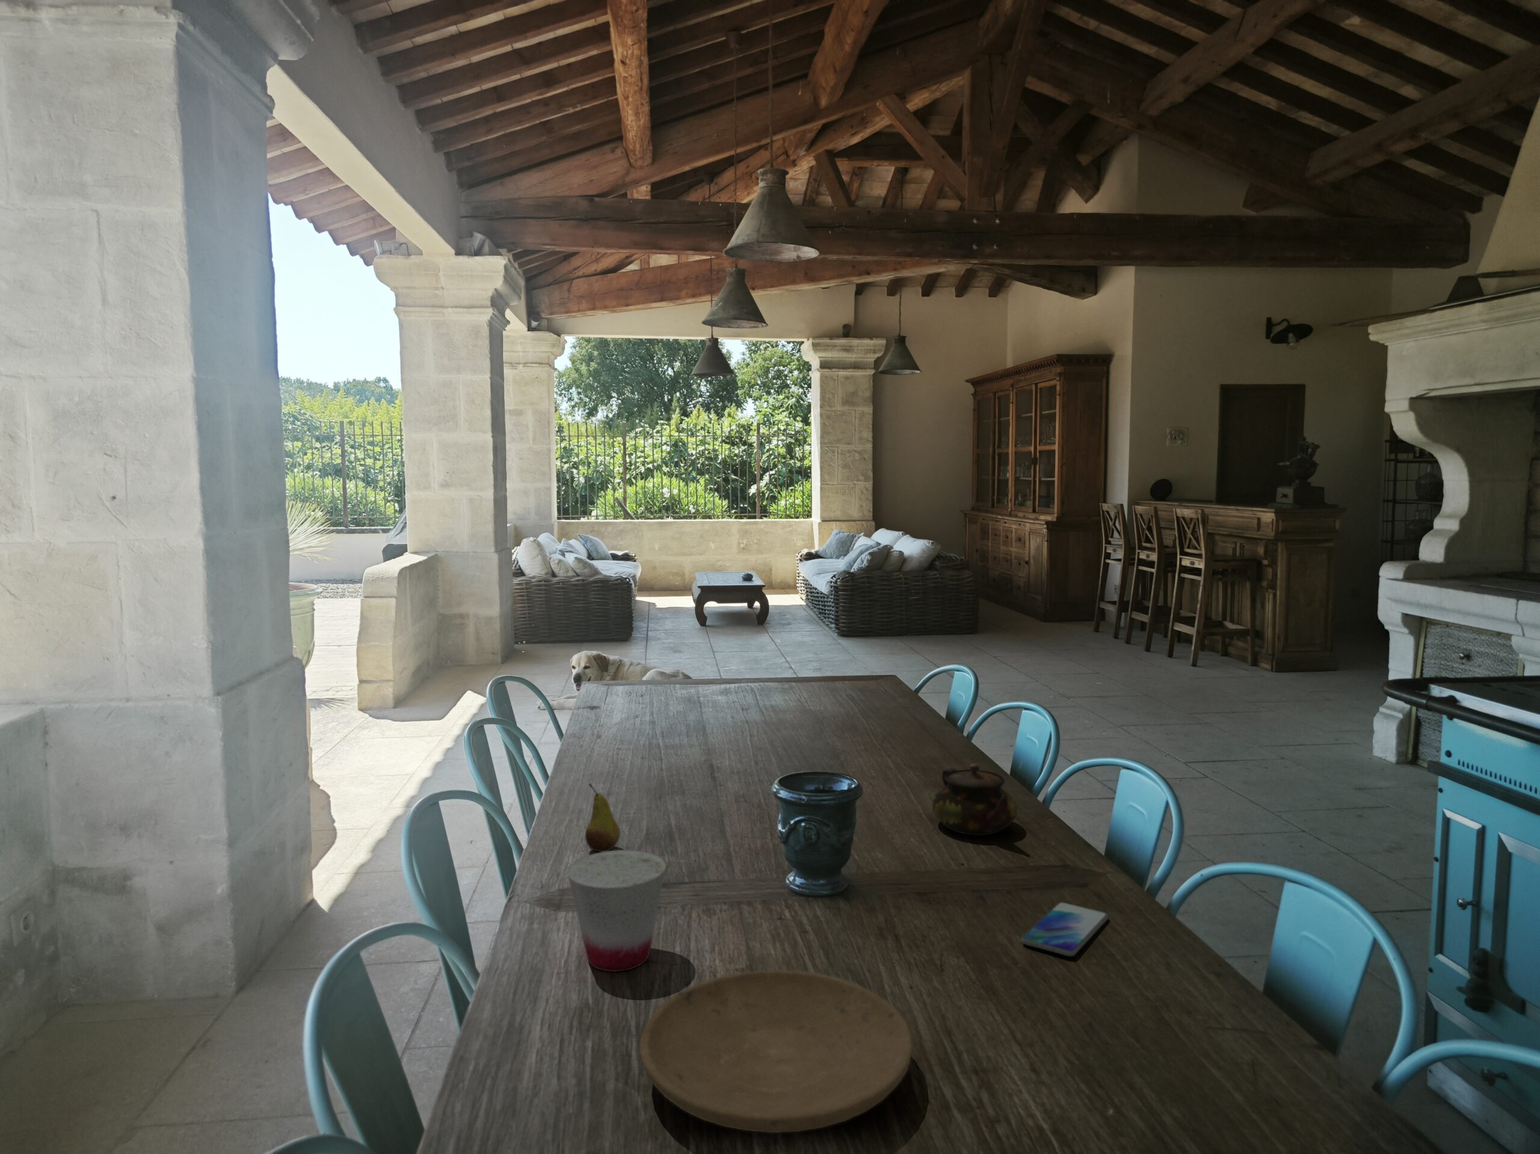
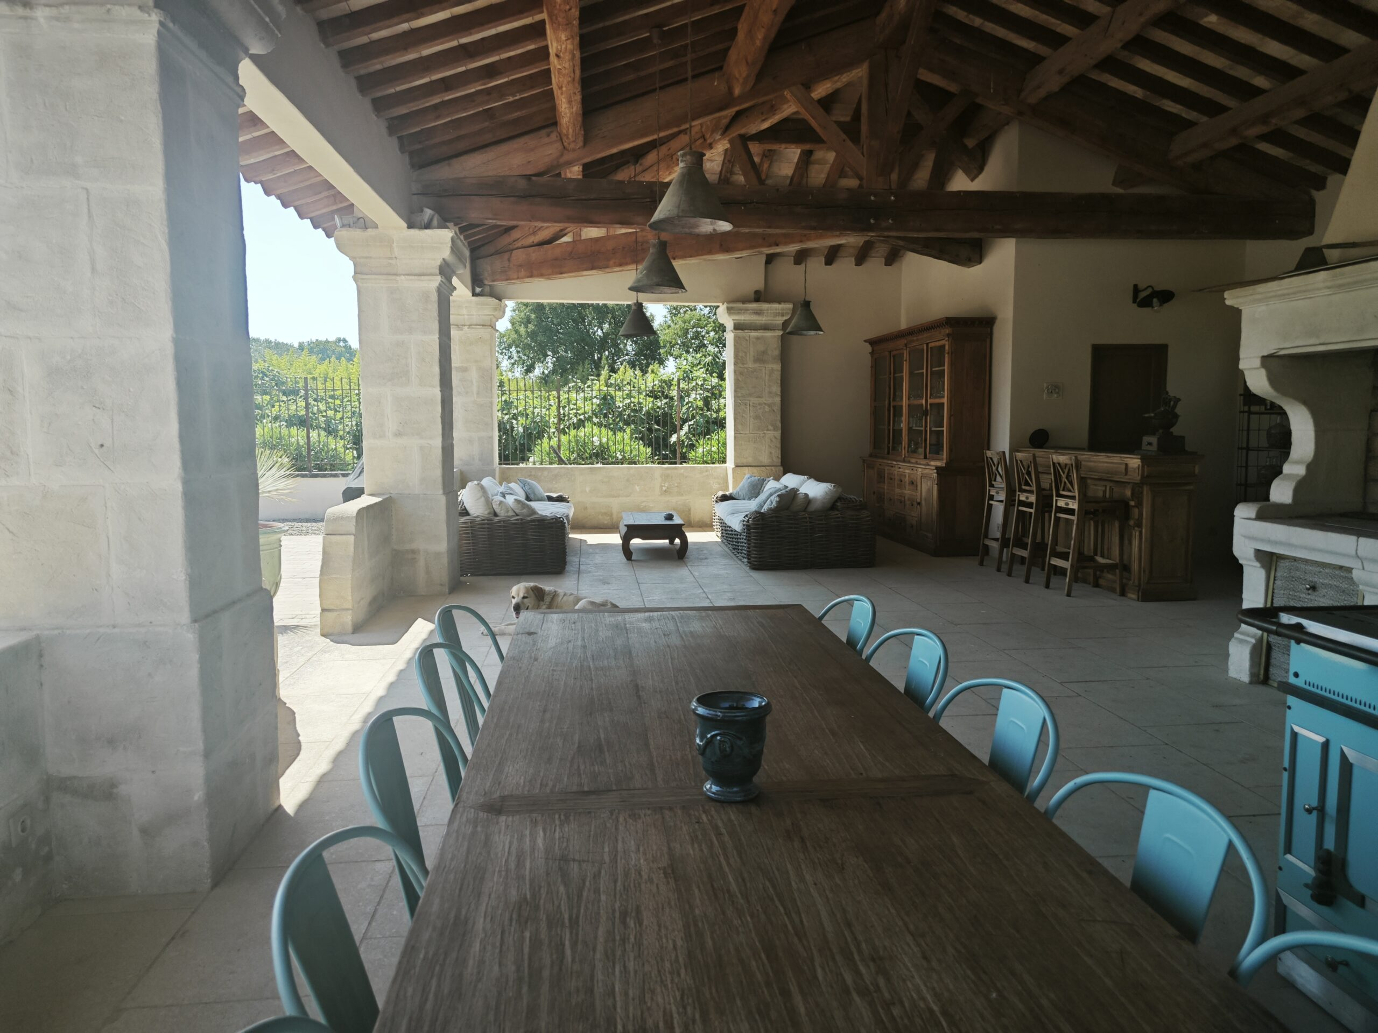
- smartphone (1066, 927)
- fruit (603, 815)
- plate (776, 1055)
- teapot (975, 795)
- cup (617, 913)
